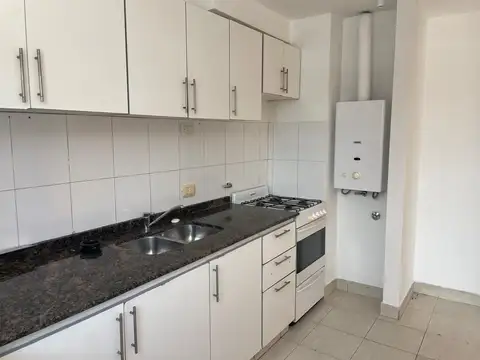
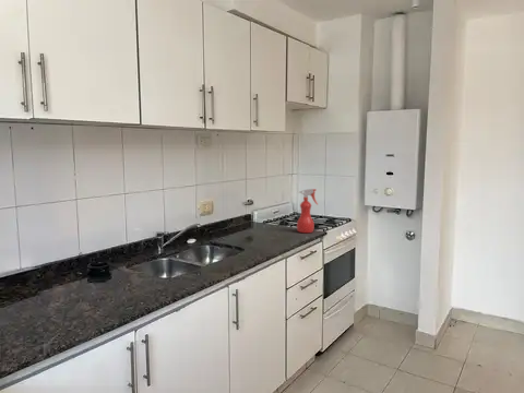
+ spray bottle (307, 210)
